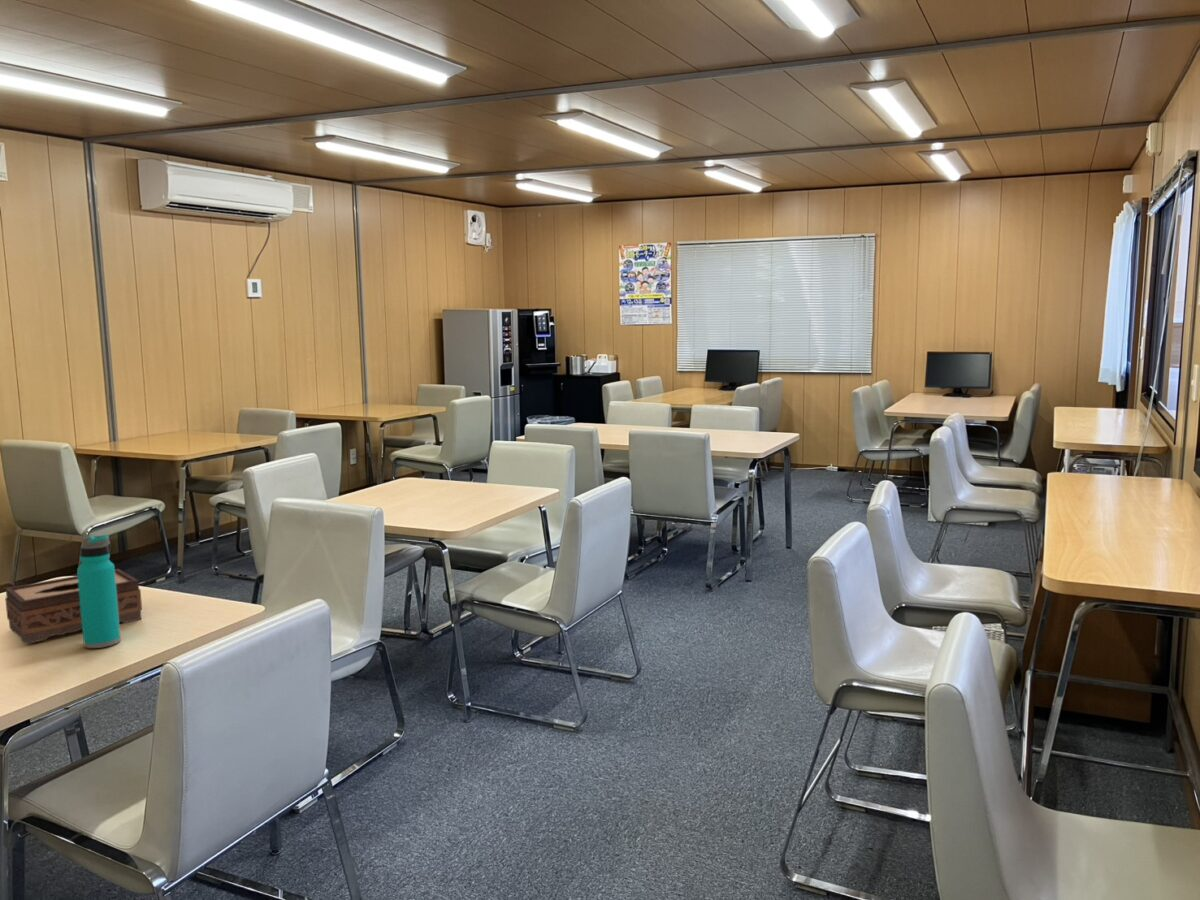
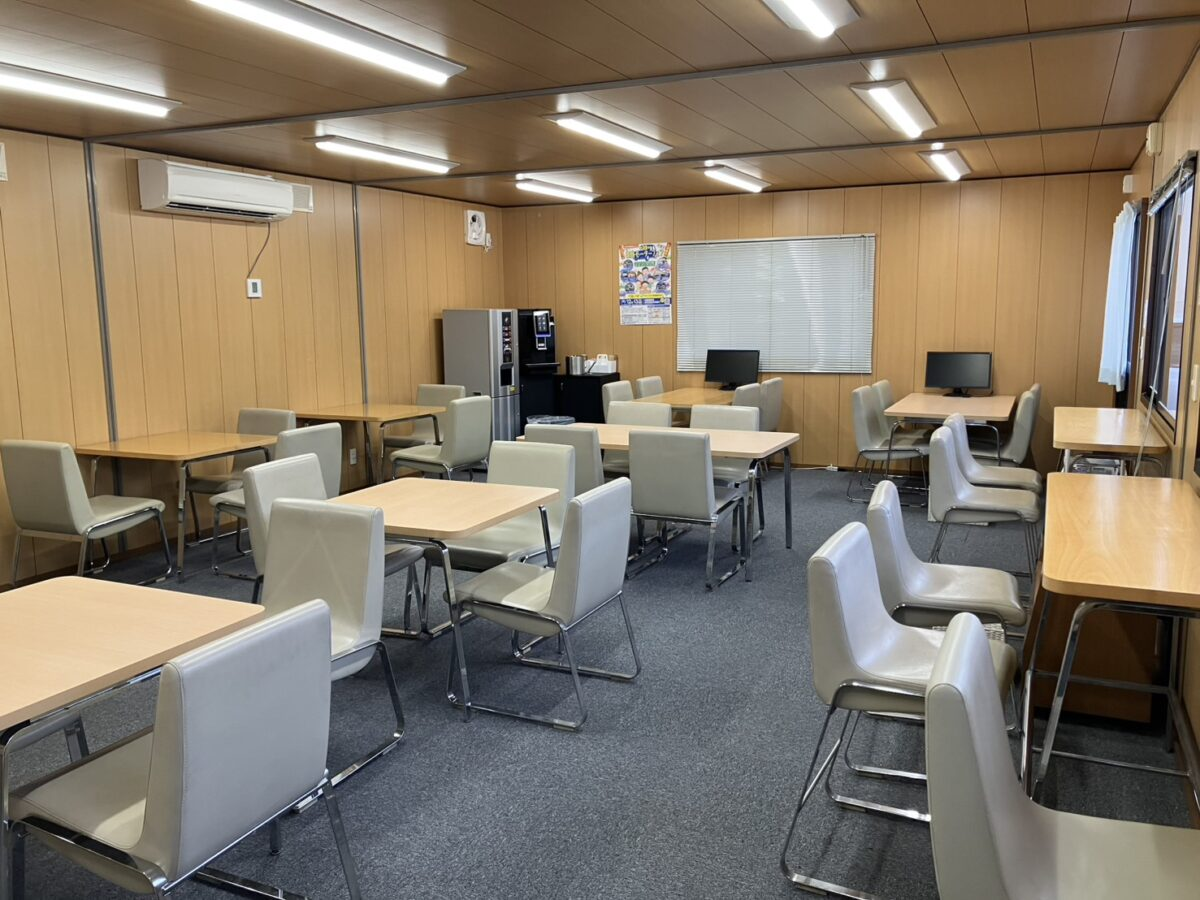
- water bottle (97, 590)
- tissue box (74, 604)
